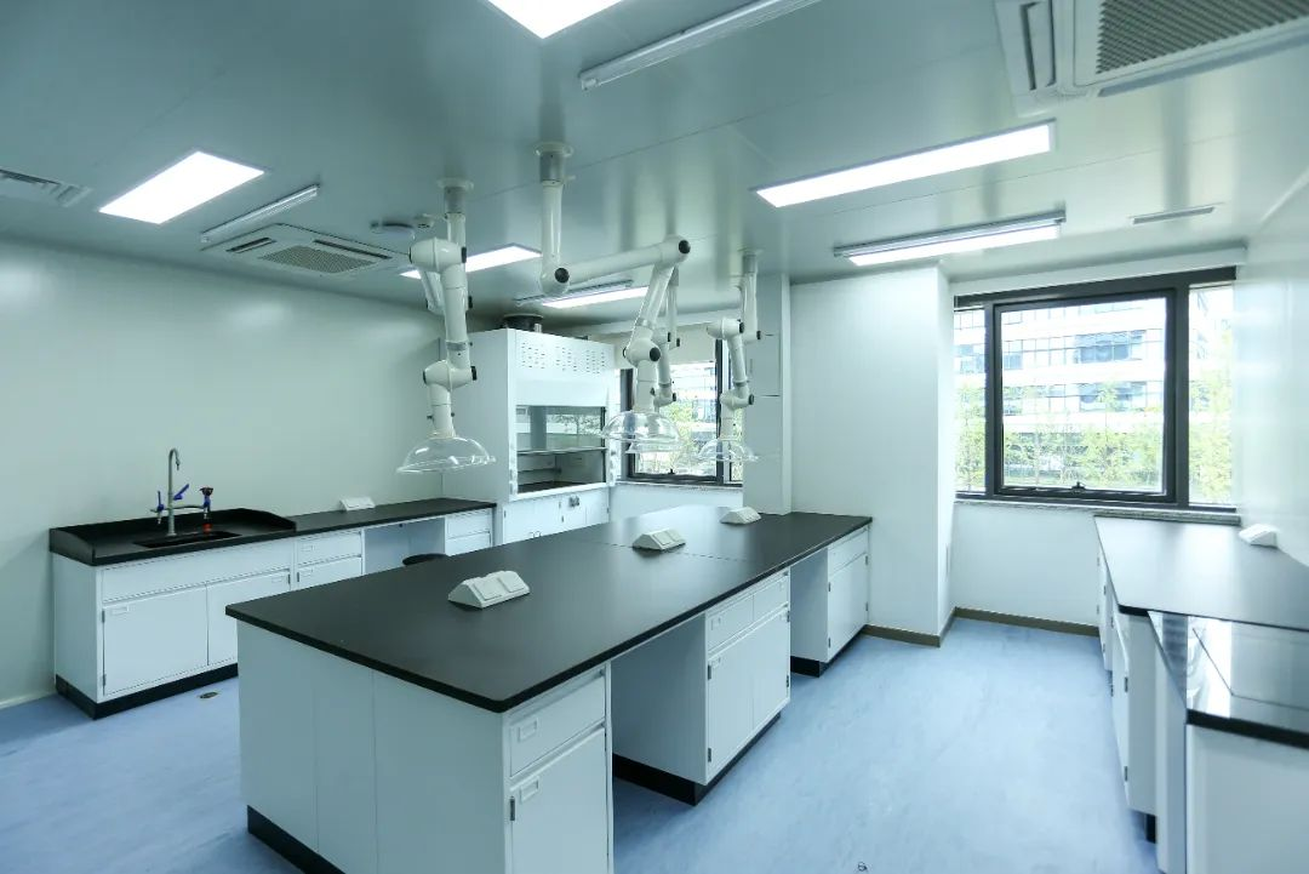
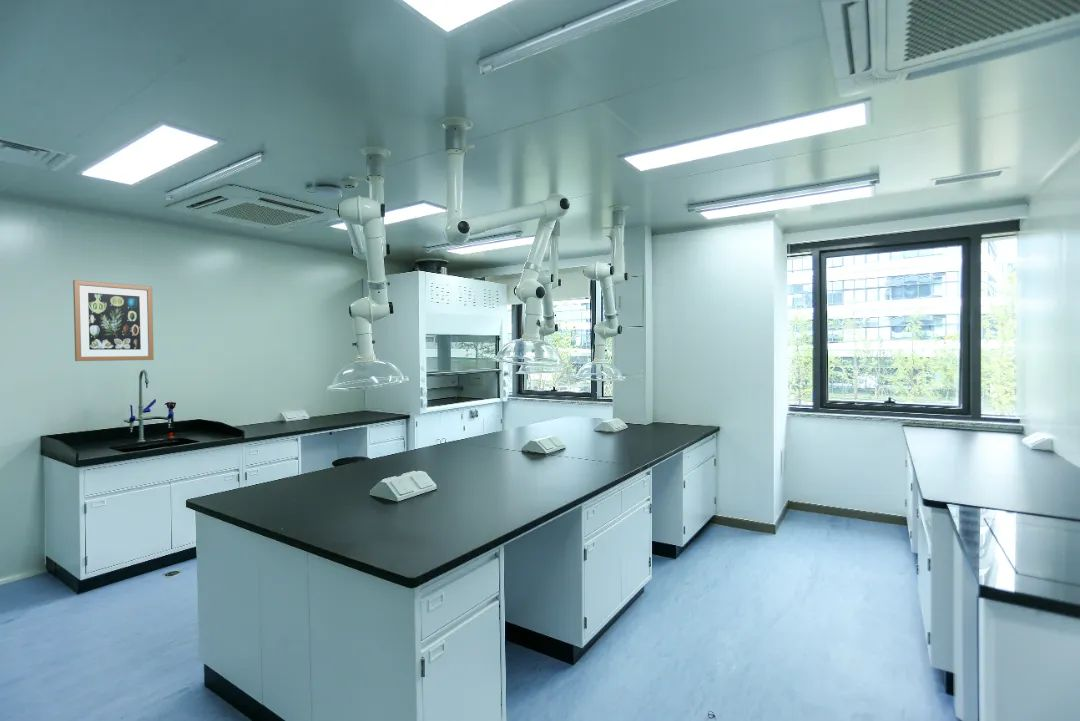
+ wall art (115, 322)
